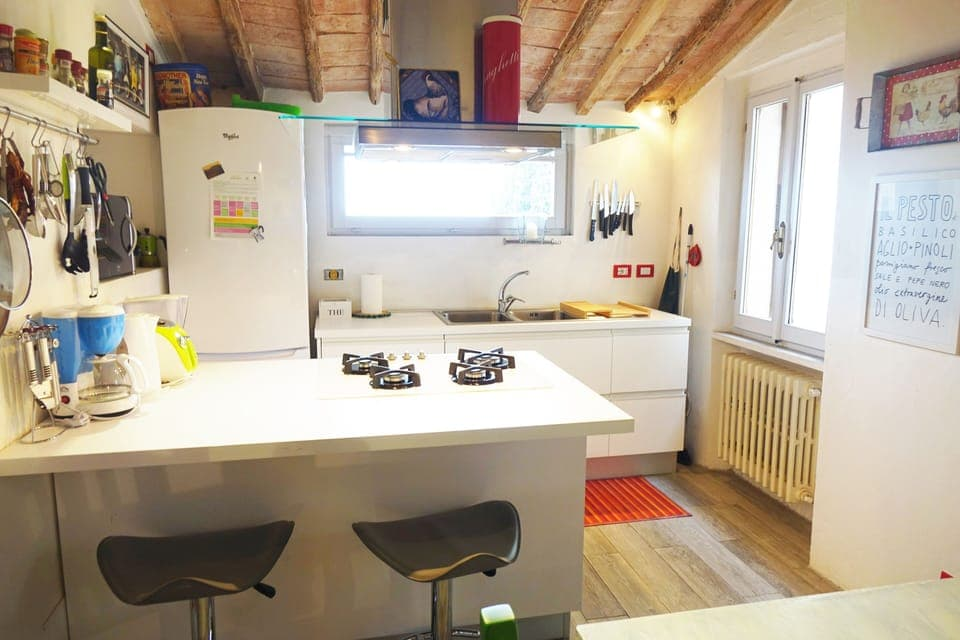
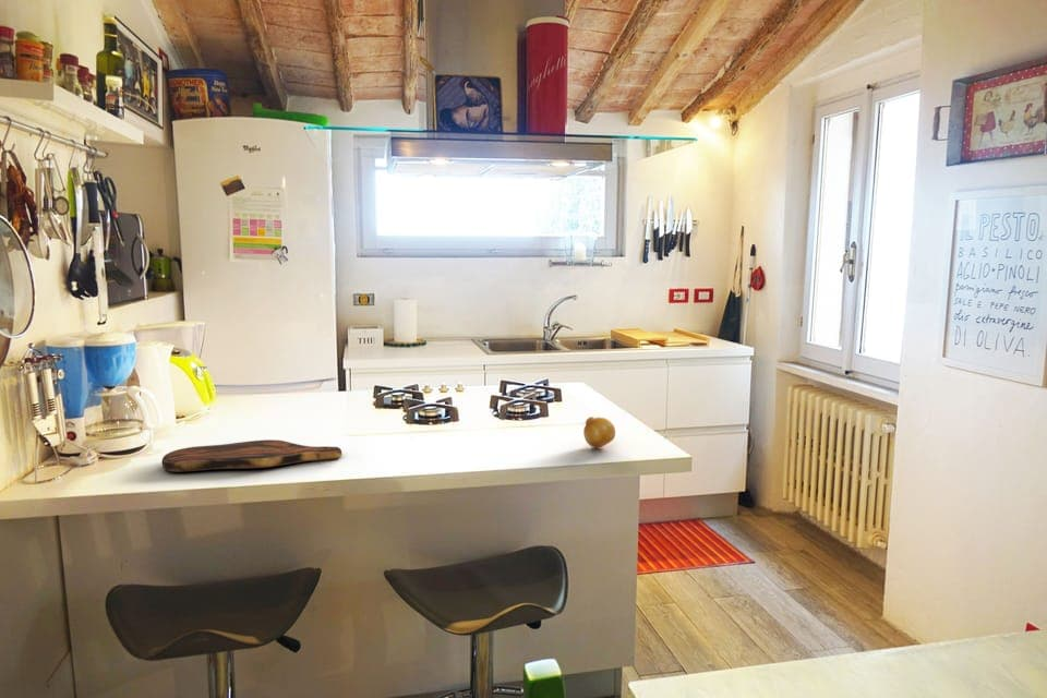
+ fruit (599, 432)
+ cutting board (255, 454)
